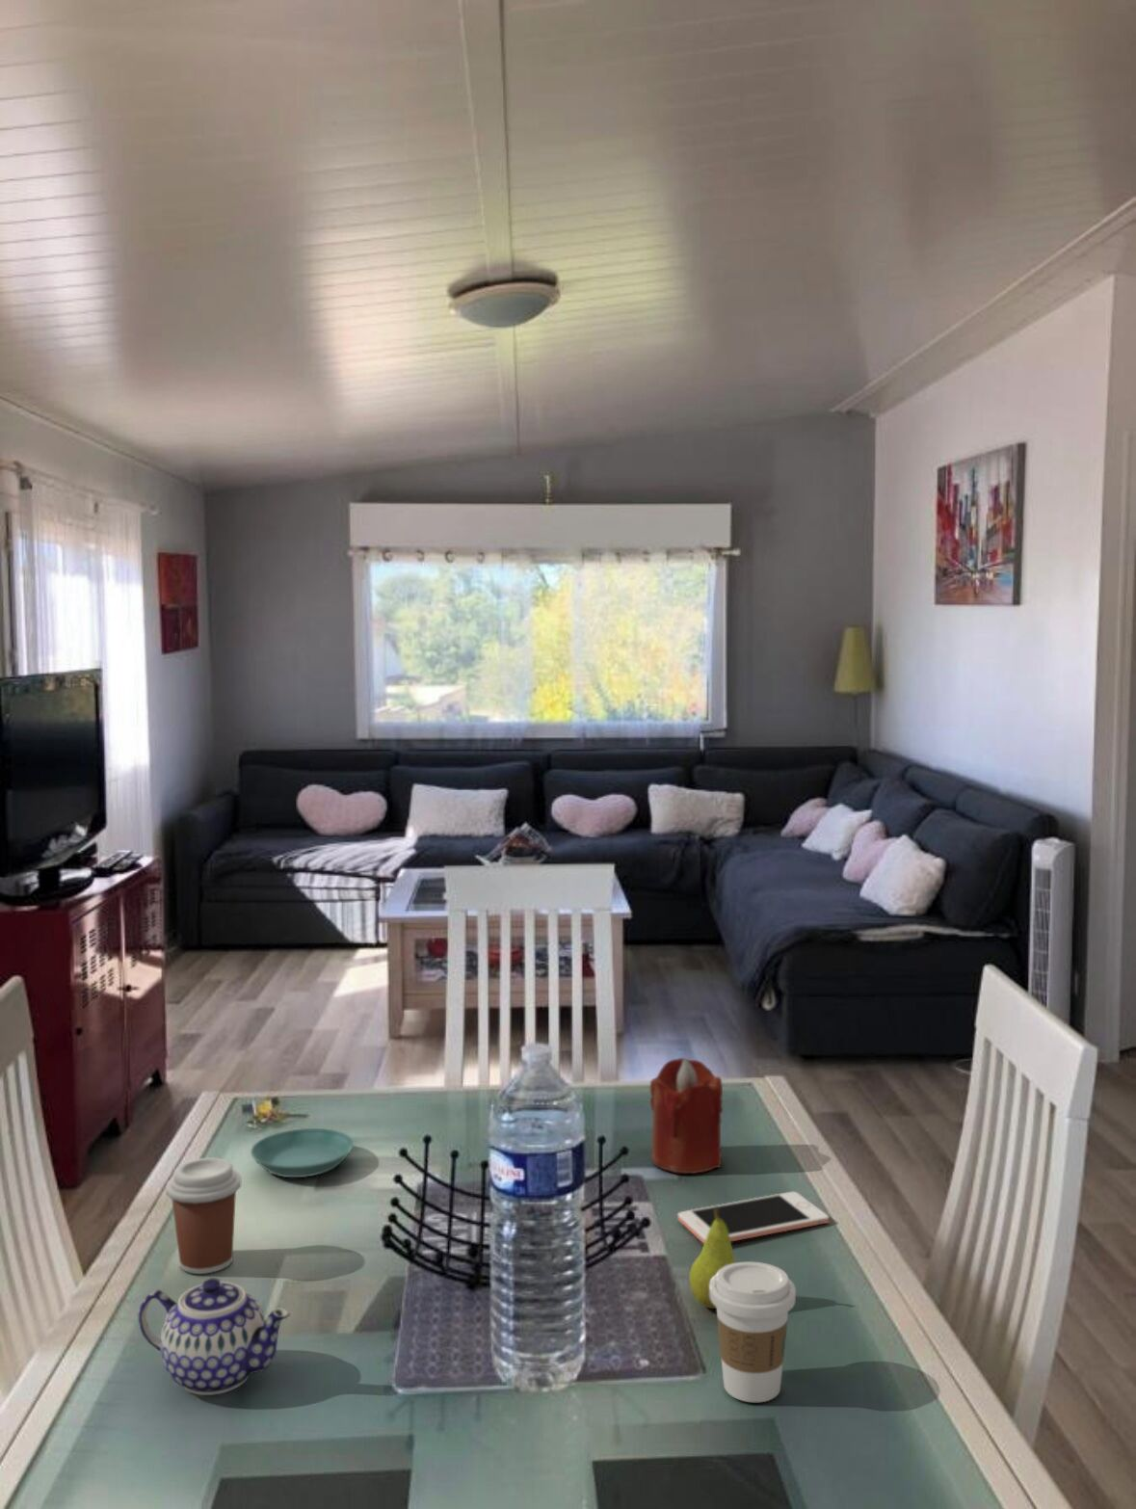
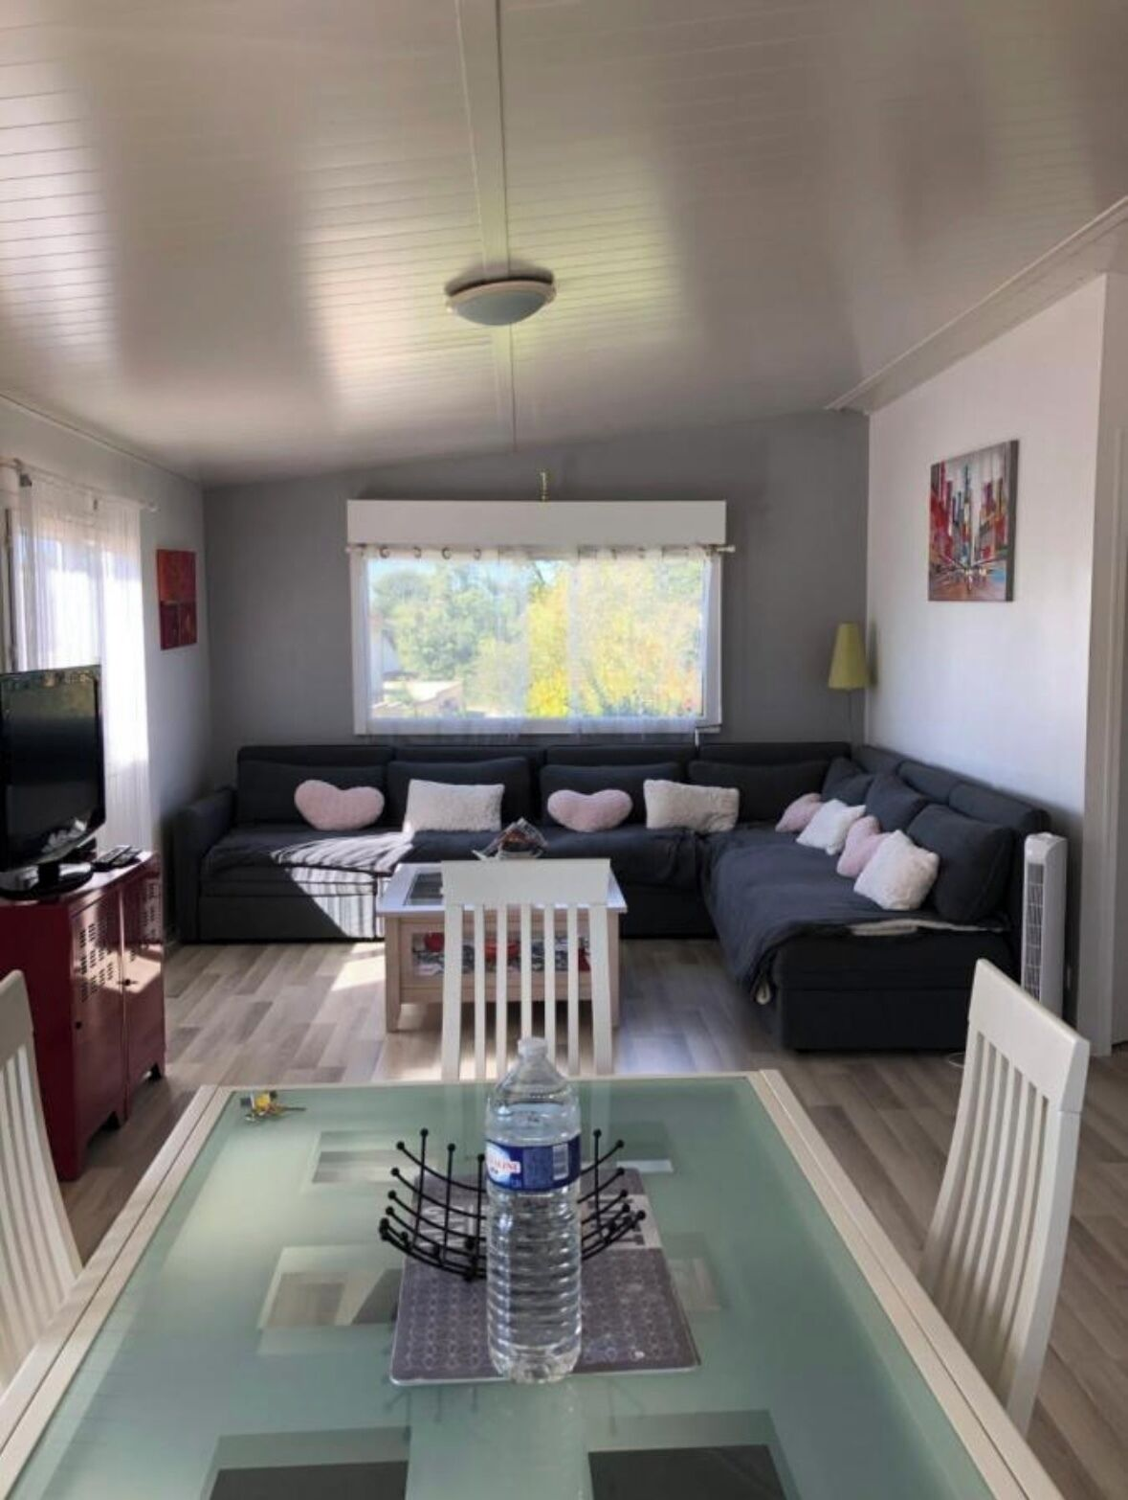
- teapot (212, 1328)
- saucer (303, 1155)
- fruit (714, 1255)
- coffee cup (204, 1216)
- cell phone (753, 1217)
- coffee cup (752, 1331)
- candle (687, 1109)
